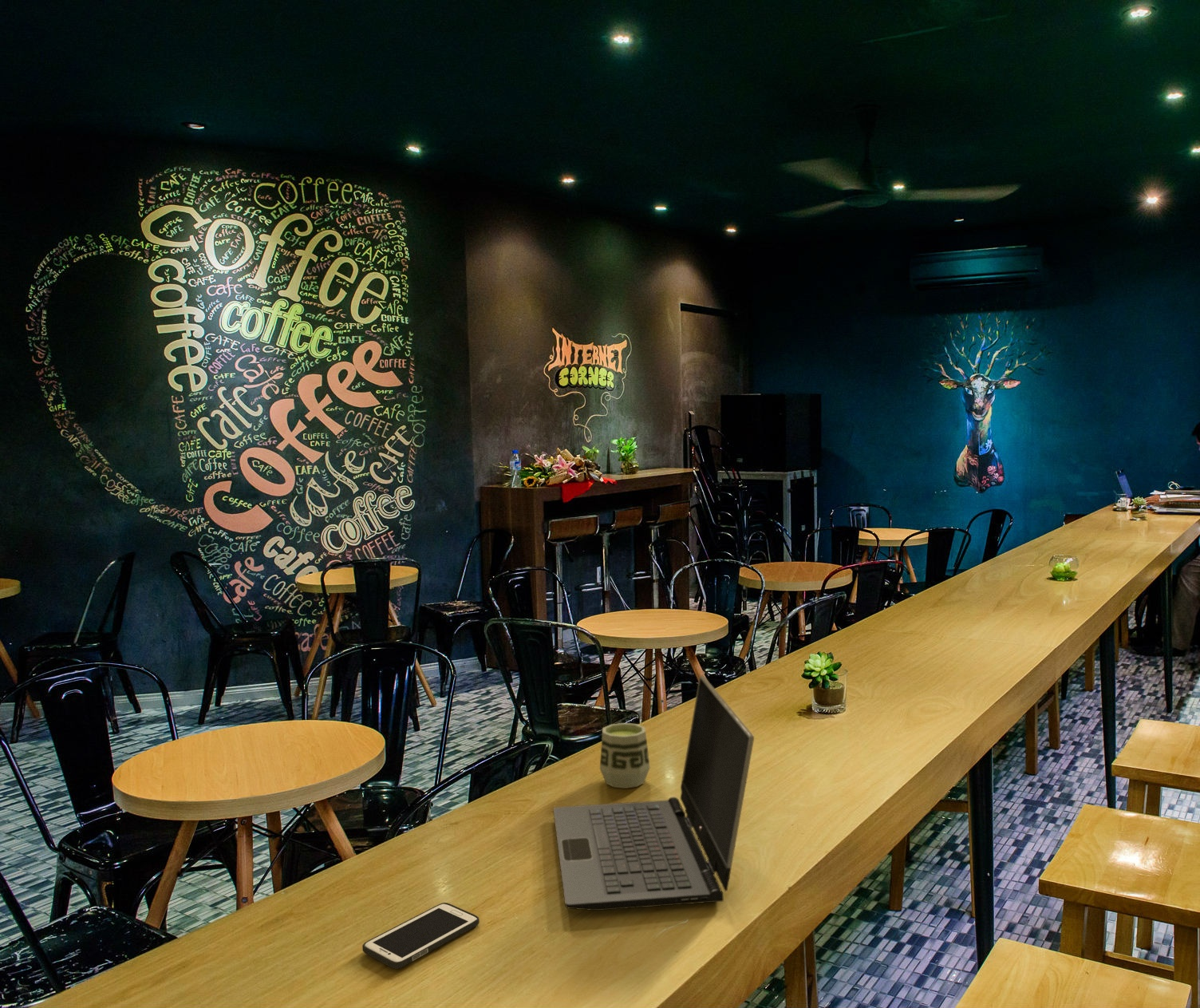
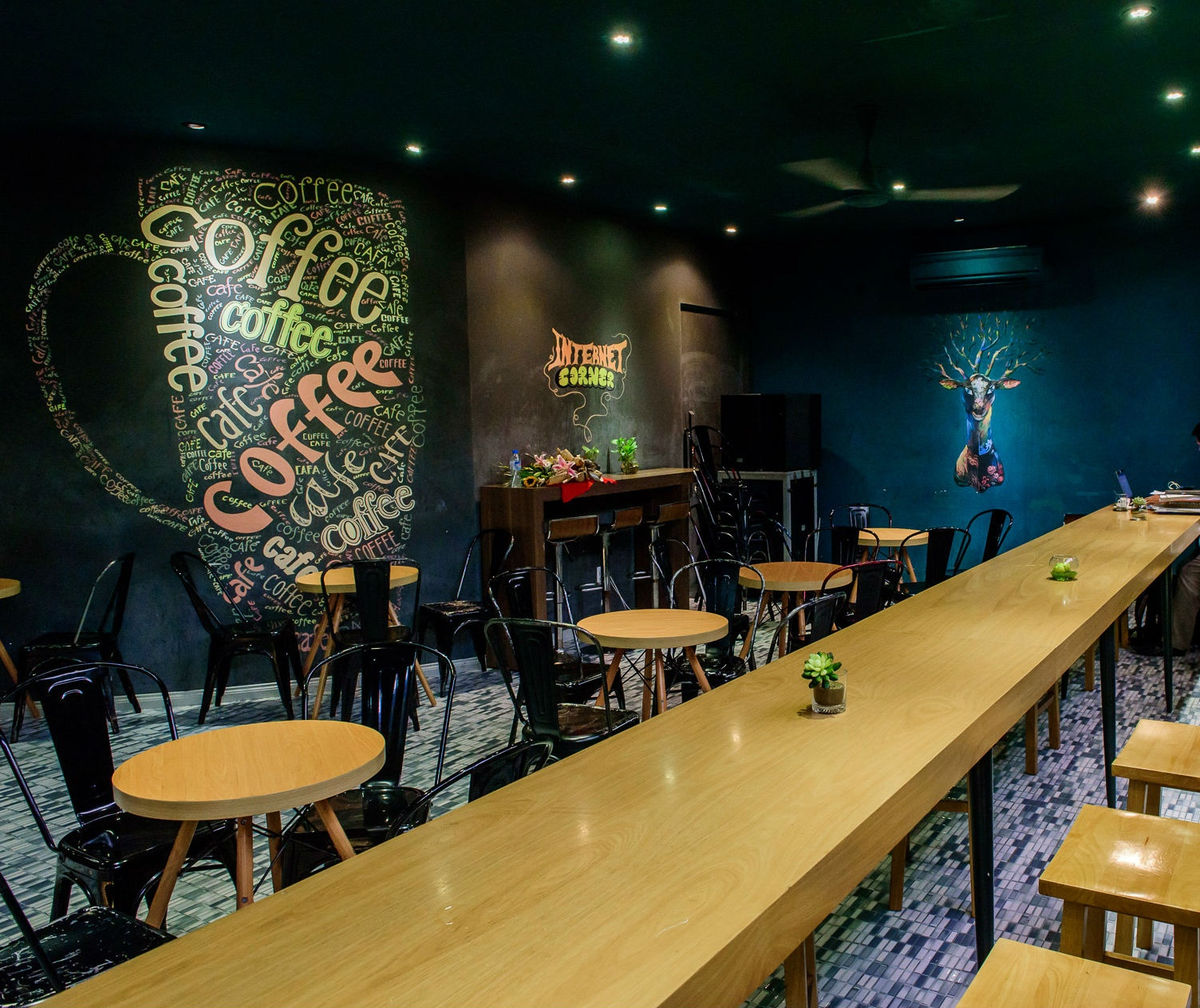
- cell phone (422, 934)
- laptop computer (643, 801)
- cup (624, 755)
